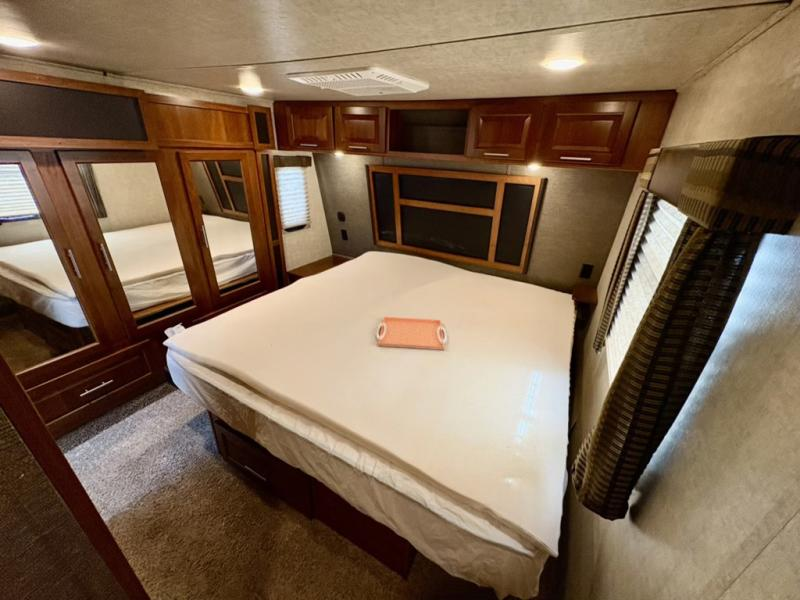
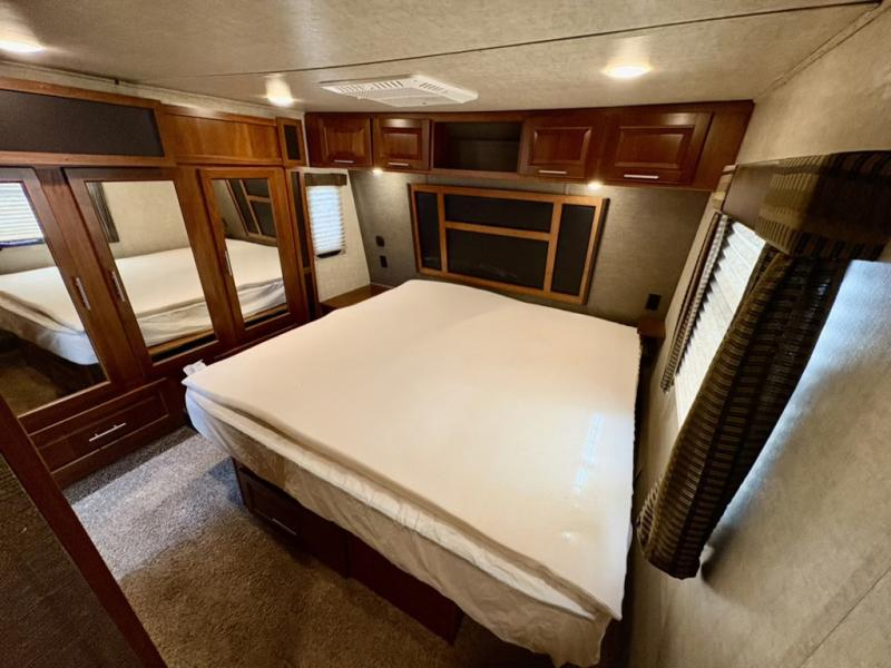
- serving tray (411, 332)
